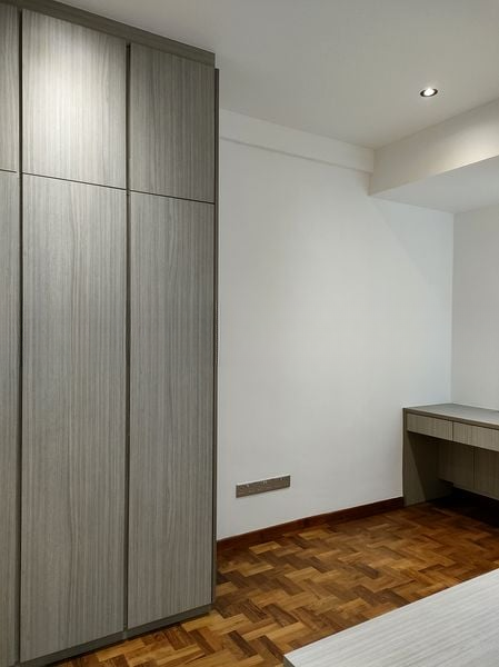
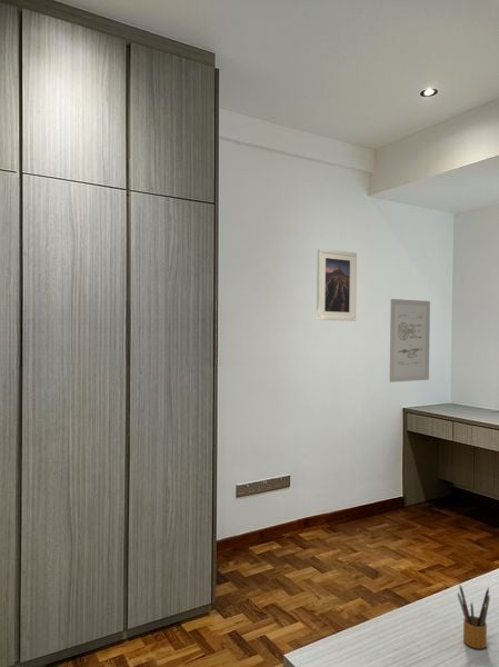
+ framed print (337, 285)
+ pencil box (475, 616)
+ wall art (410, 340)
